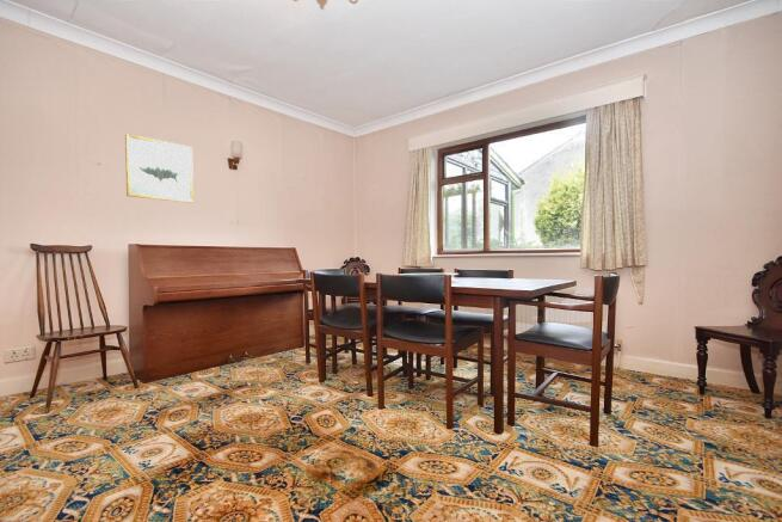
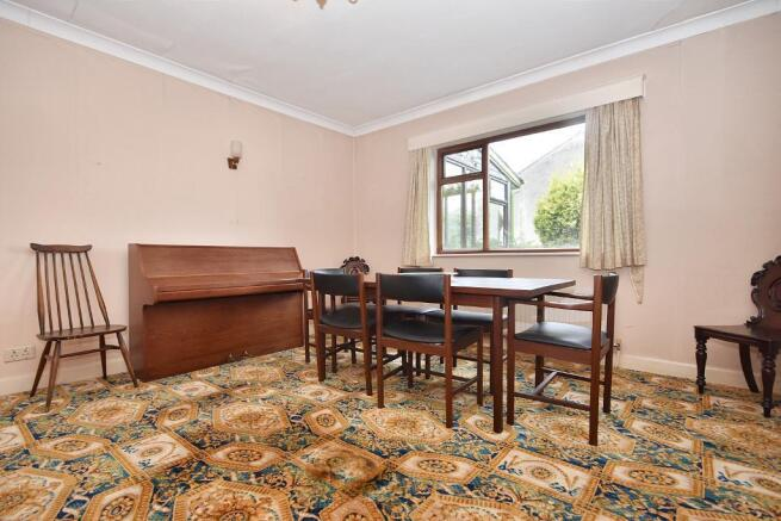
- wall art (161, 170)
